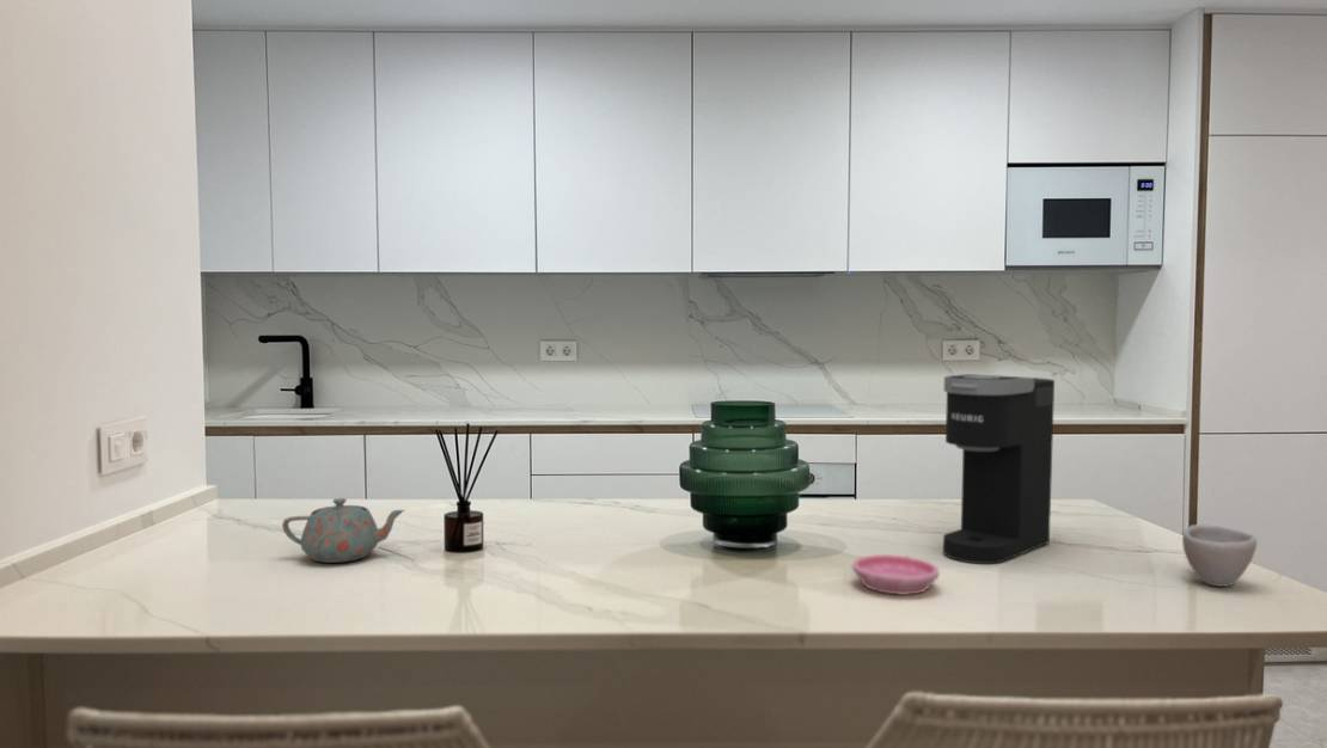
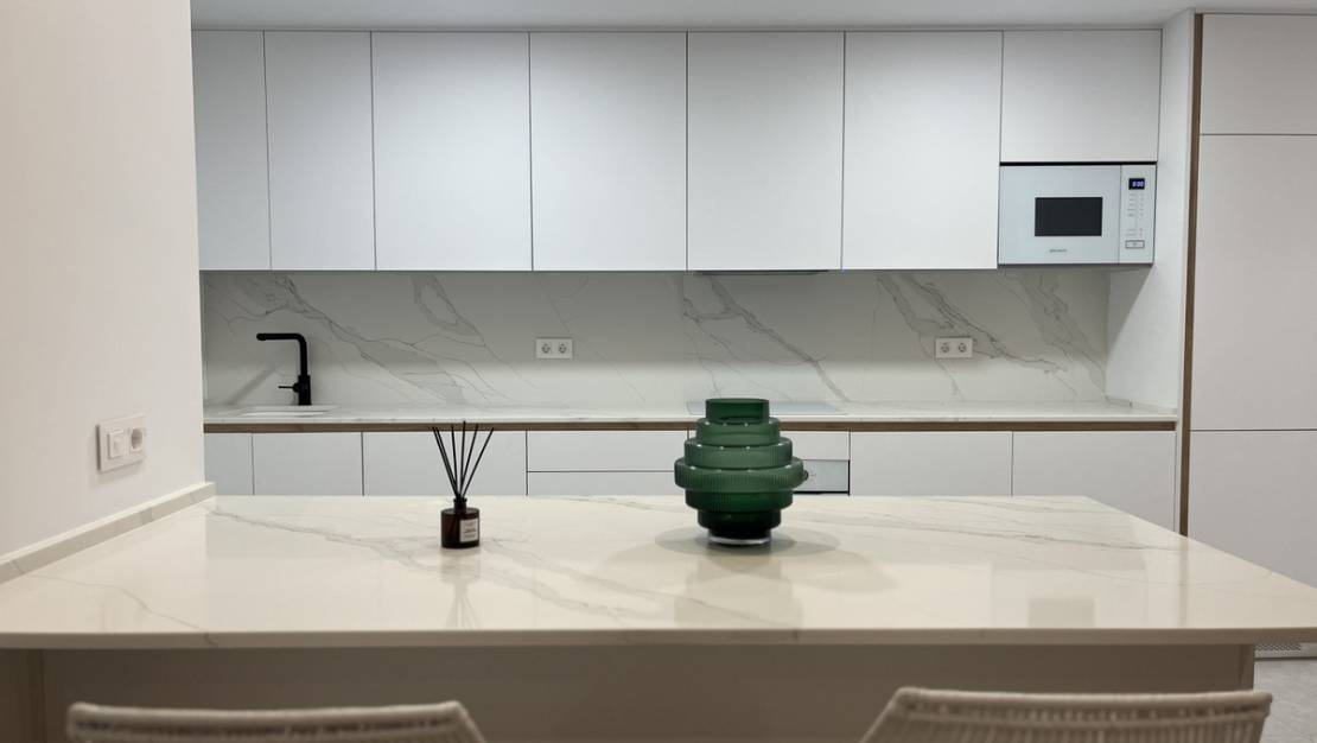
- cup (1210, 554)
- saucer (894, 575)
- teapot (343, 527)
- coffee maker (998, 461)
